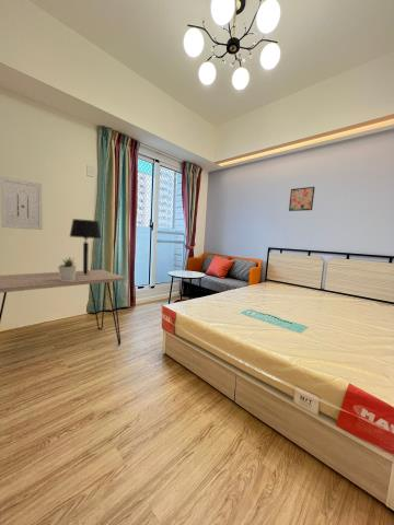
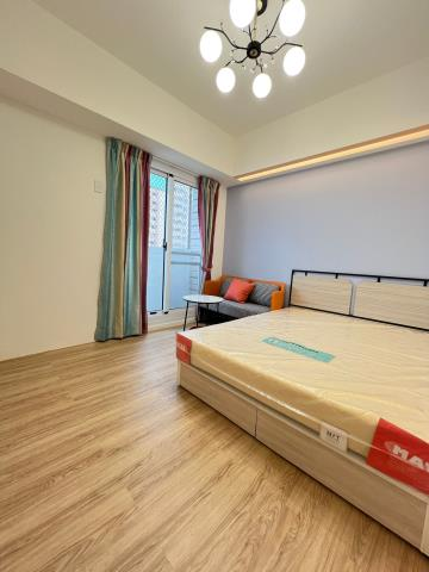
- desk (56, 287)
- table lamp (85, 247)
- wall art (301, 199)
- wall art (22, 205)
- potted plant (67, 268)
